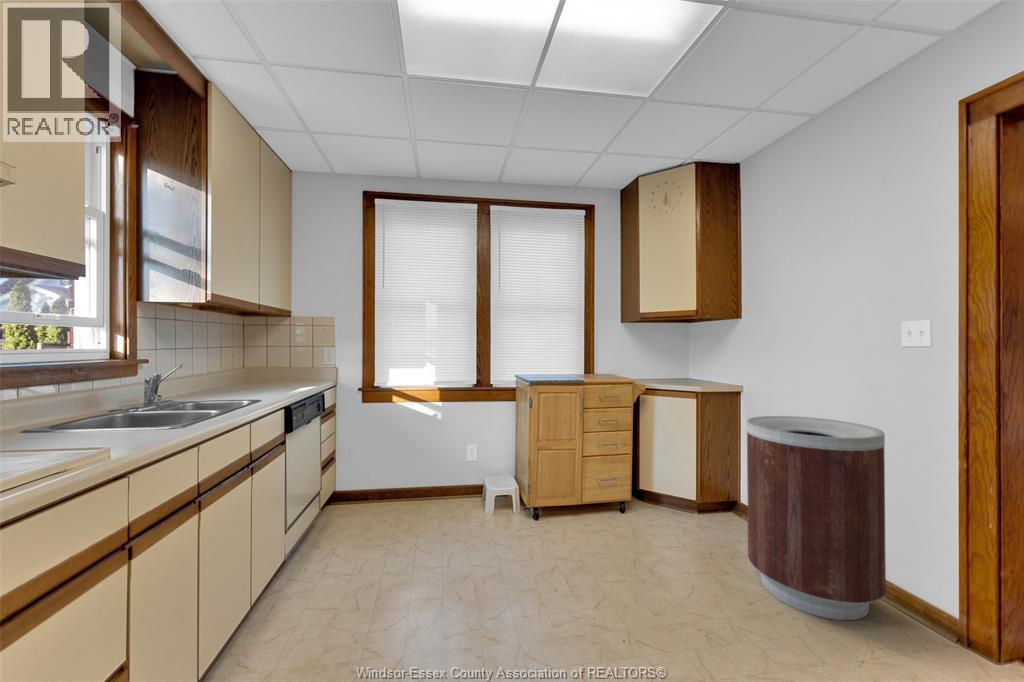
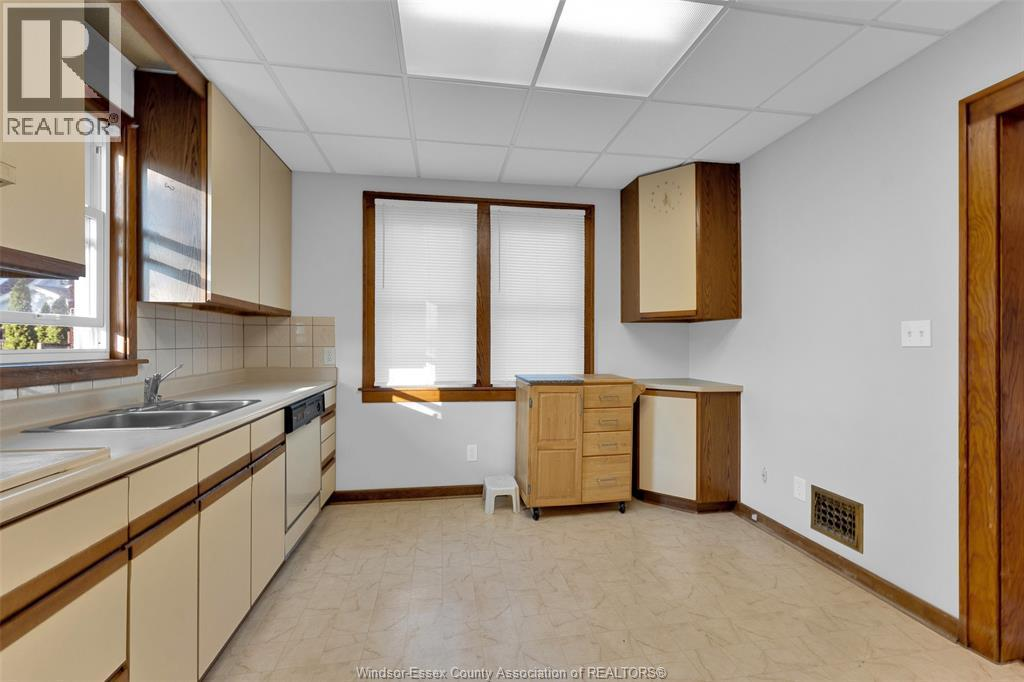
- trash can (810, 508)
